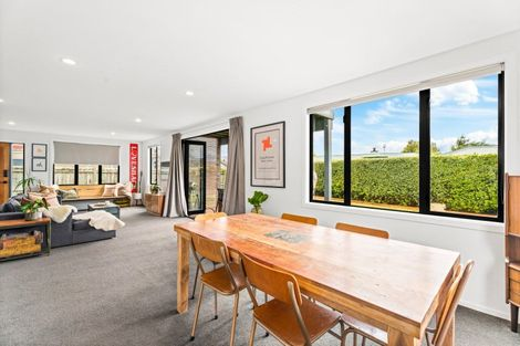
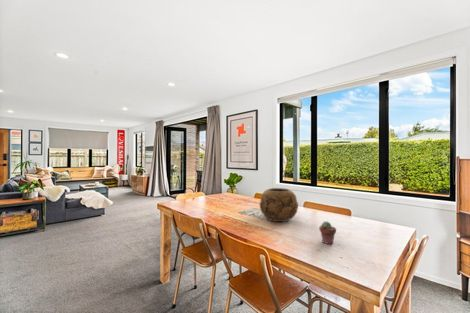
+ decorative bowl (278, 204)
+ potted succulent (327, 231)
